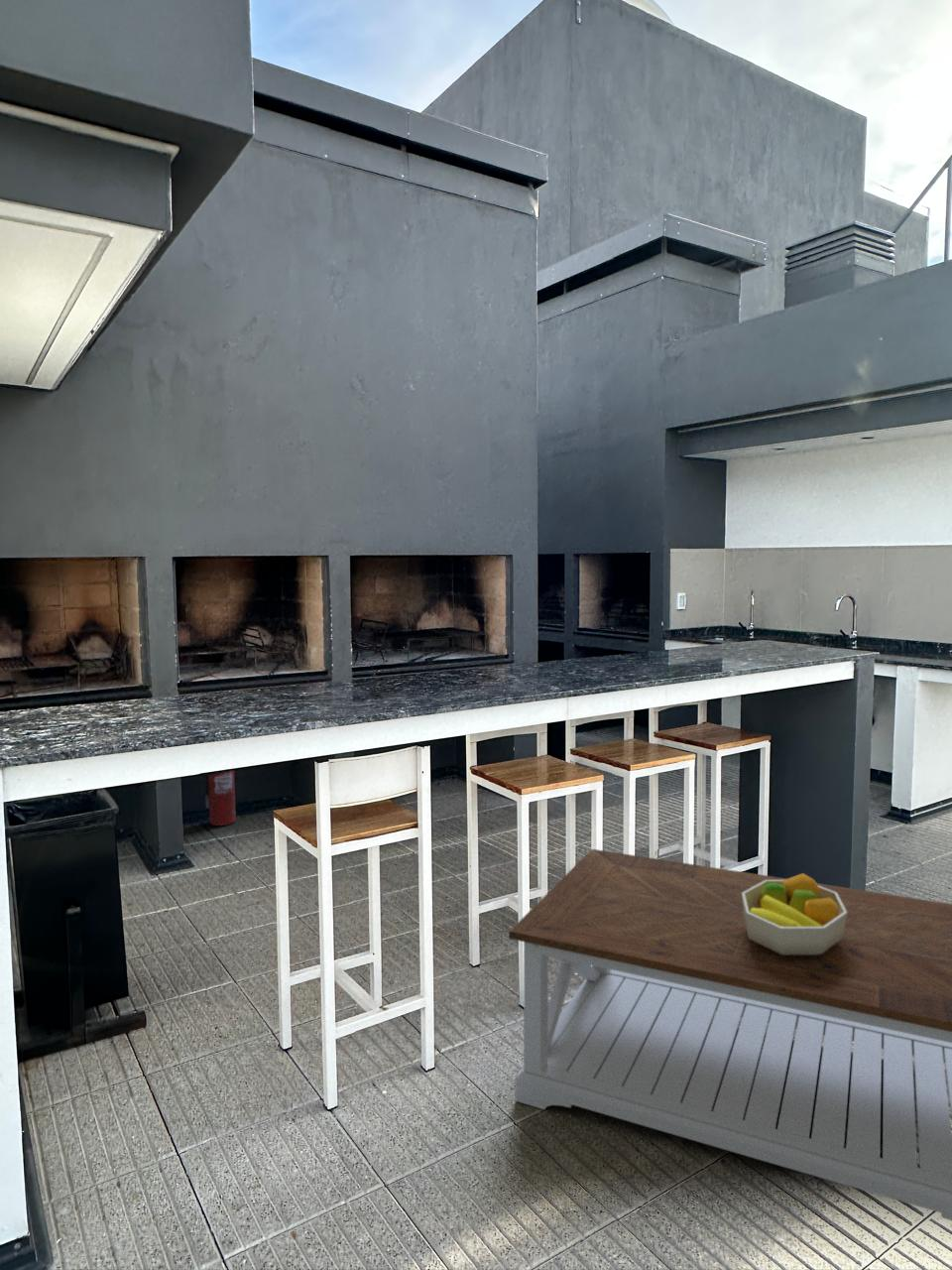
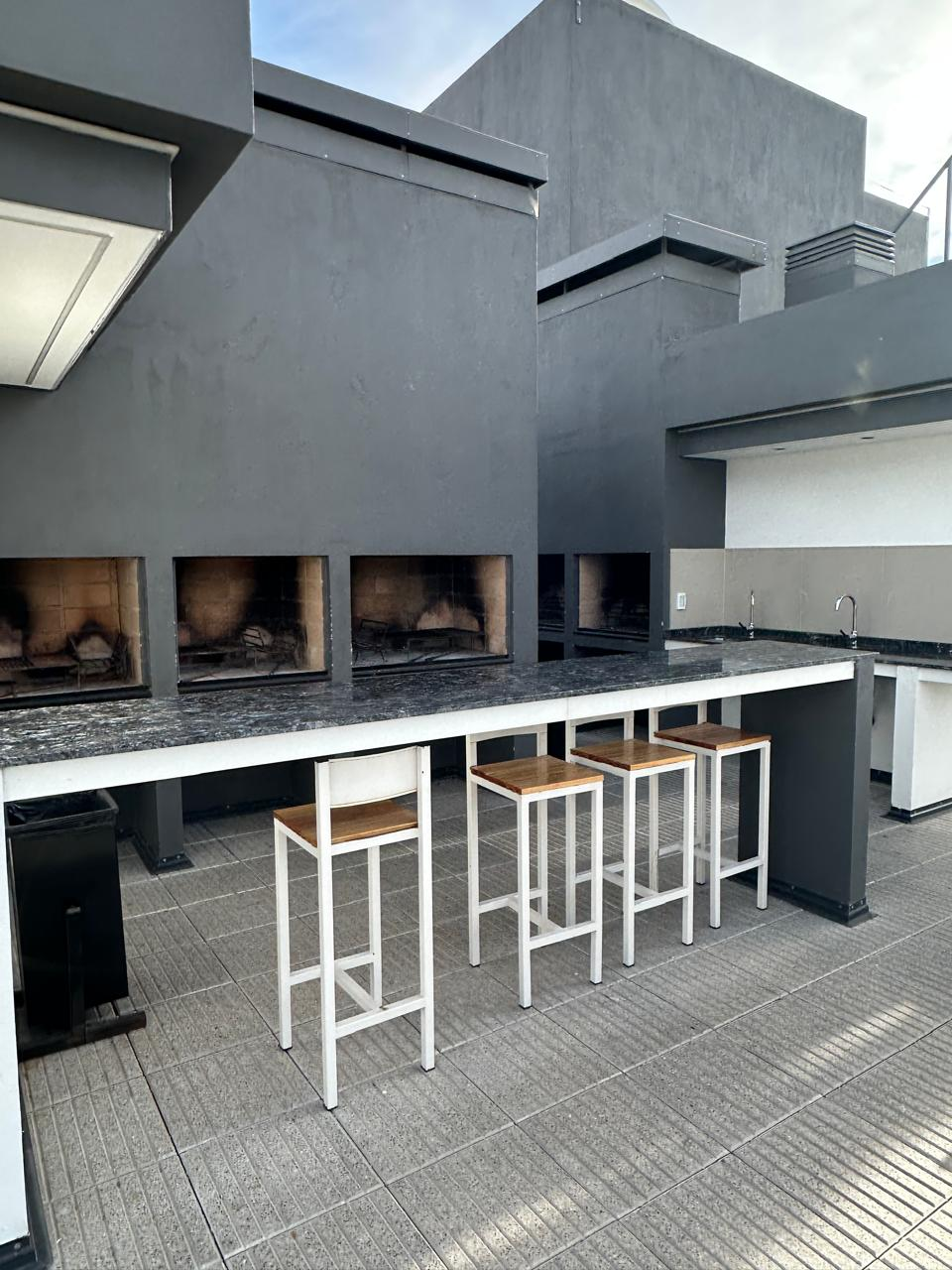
- fire extinguisher (220, 778)
- coffee table (760, 1005)
- fruit bowl (792, 911)
